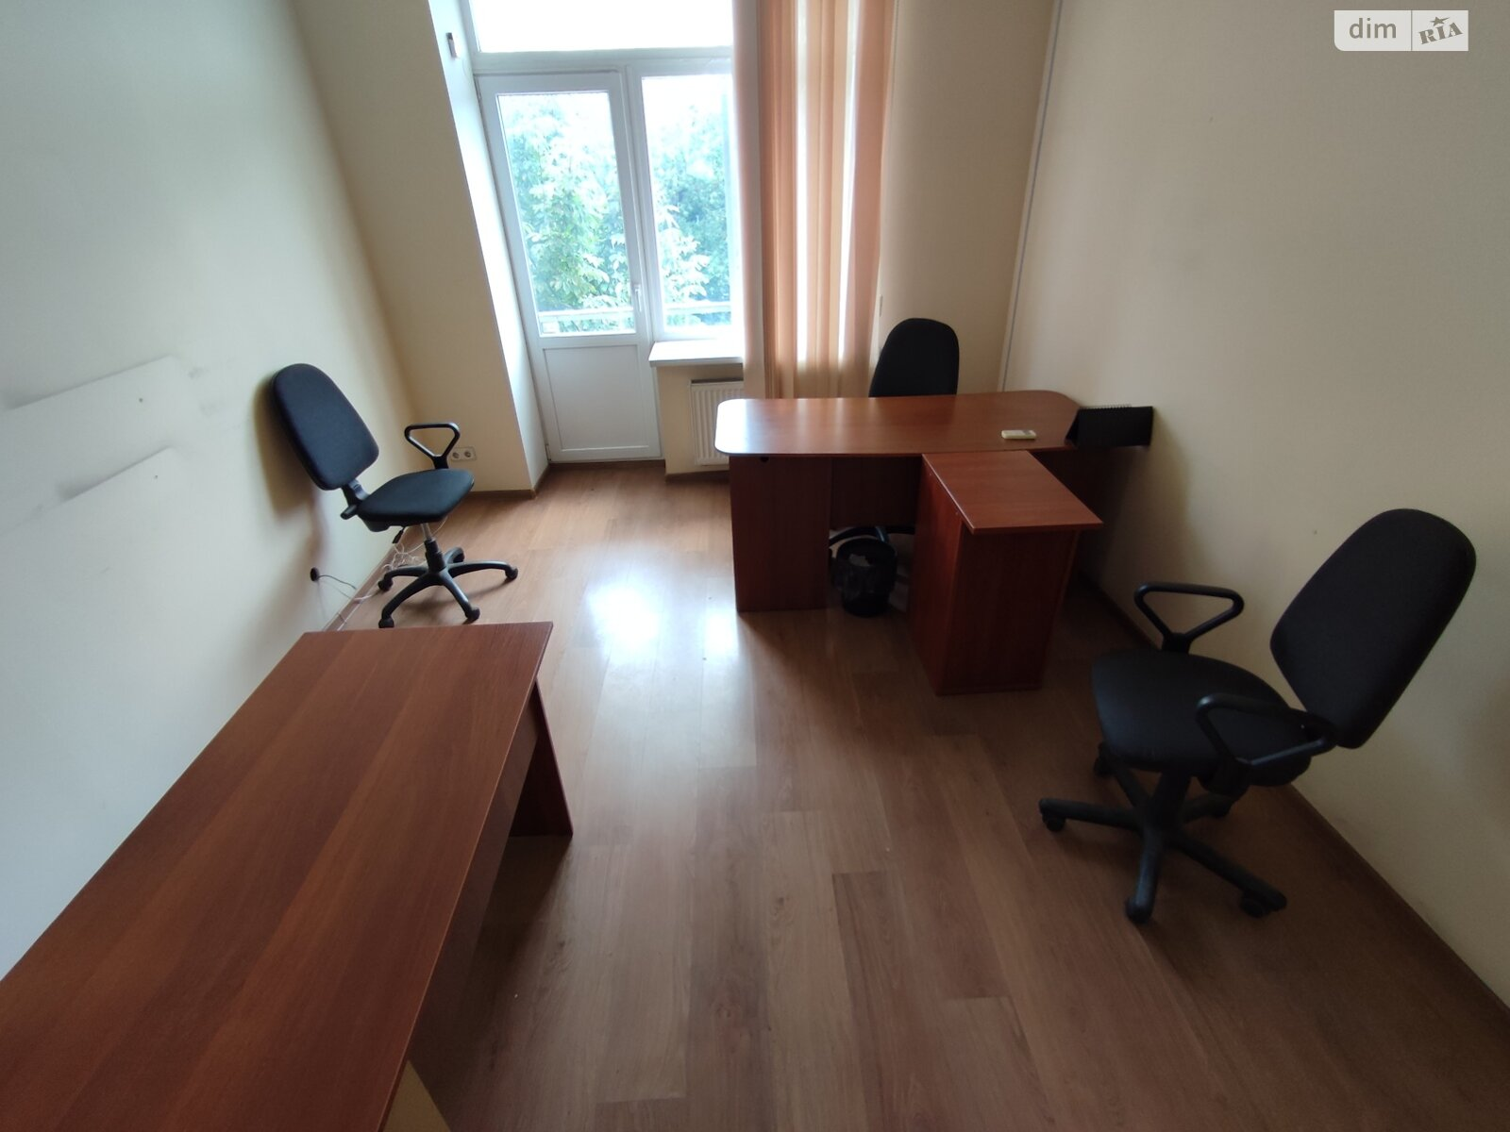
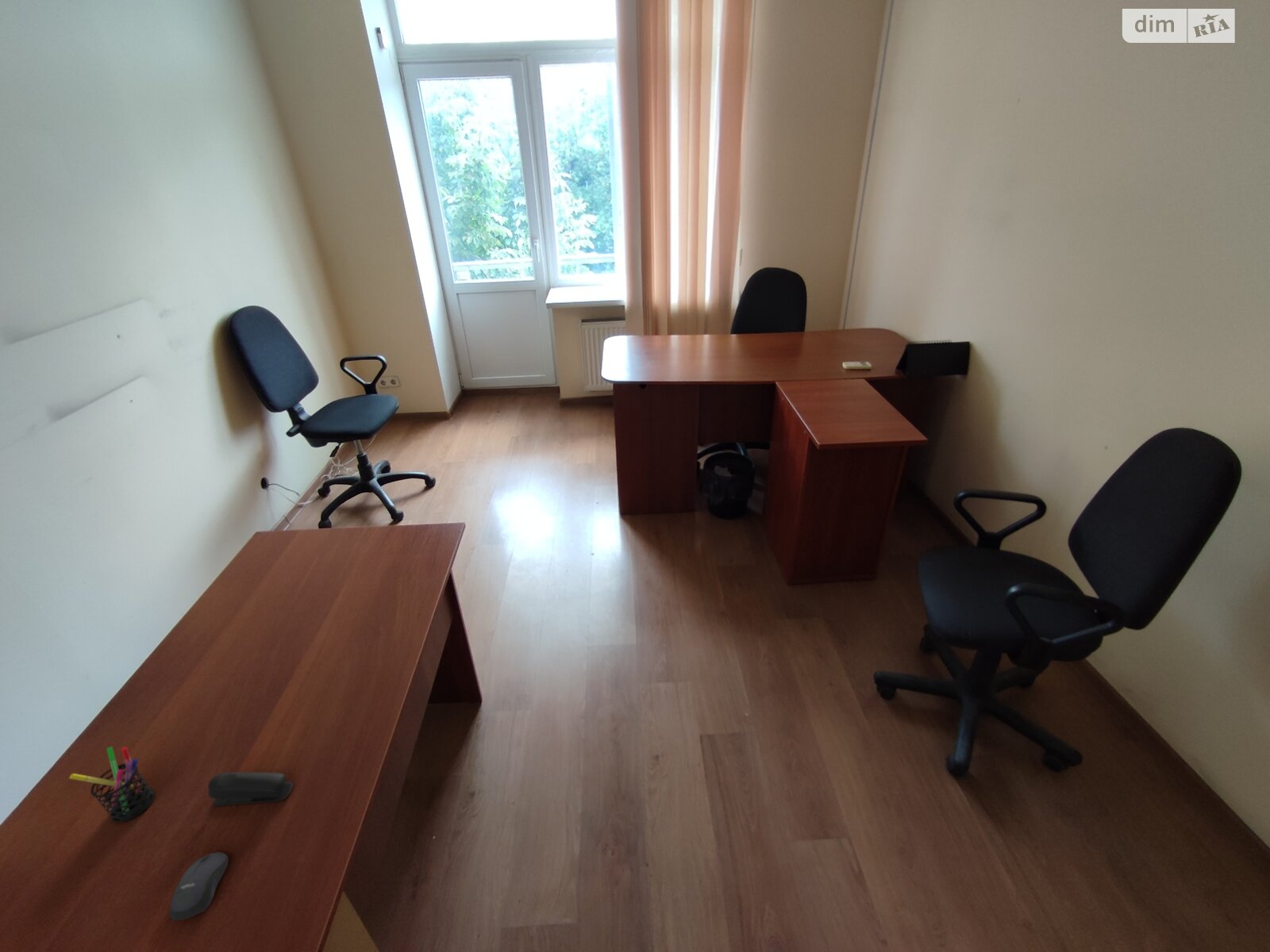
+ stapler (249, 786)
+ computer mouse (197, 882)
+ pen holder (120, 778)
